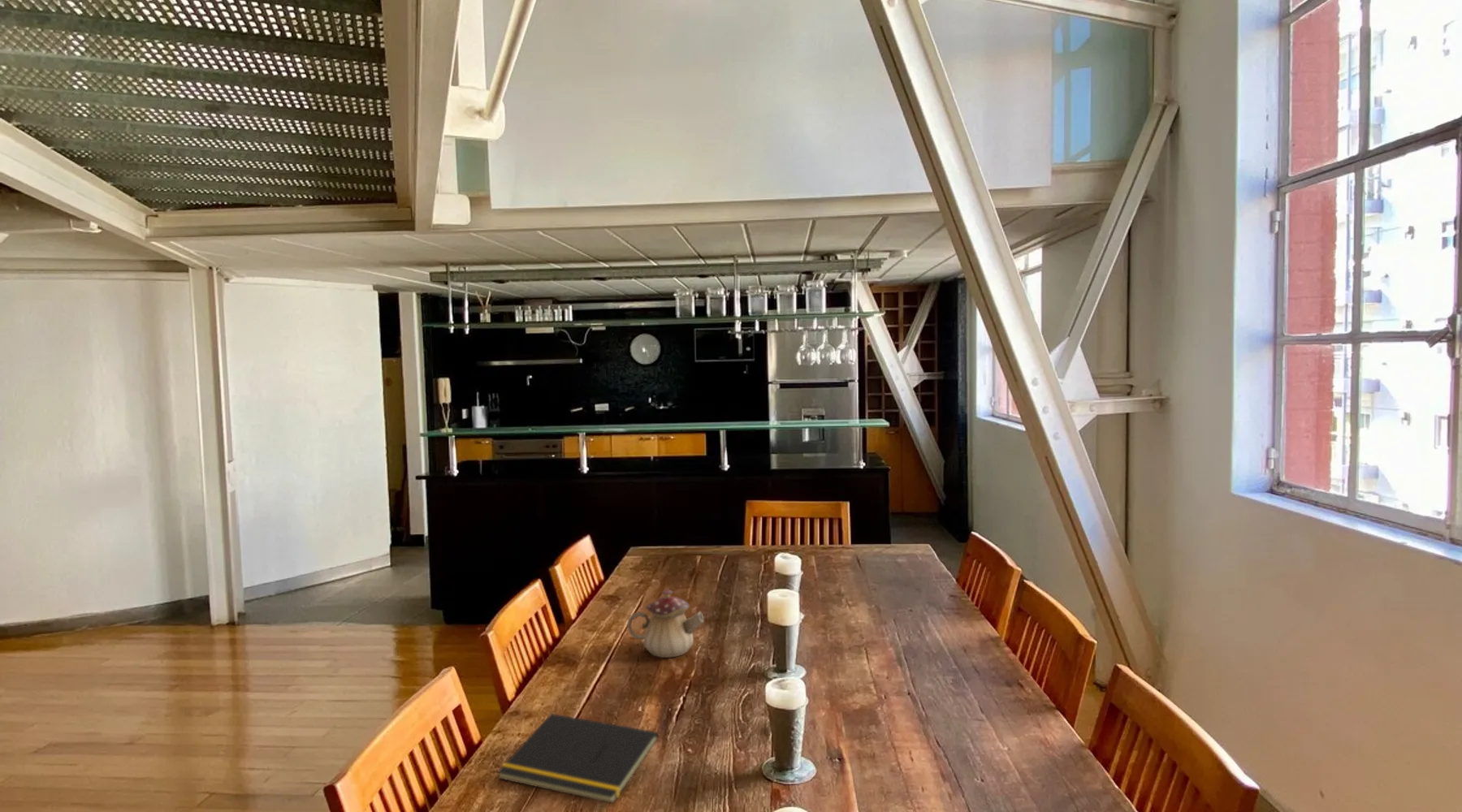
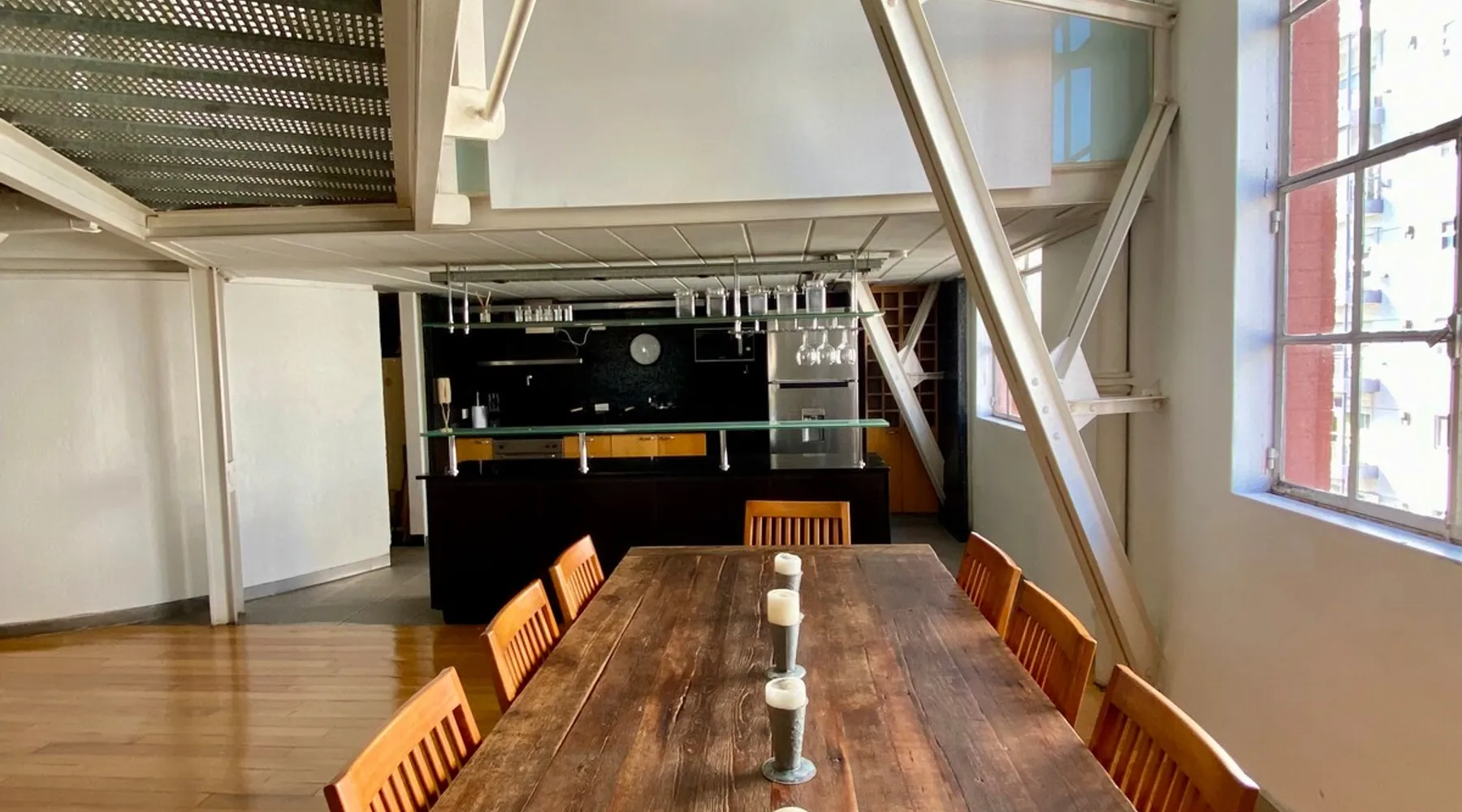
- notepad (579, 754)
- teapot (664, 619)
